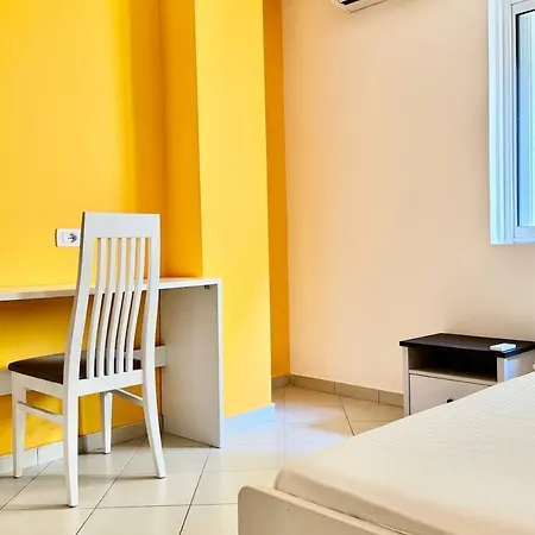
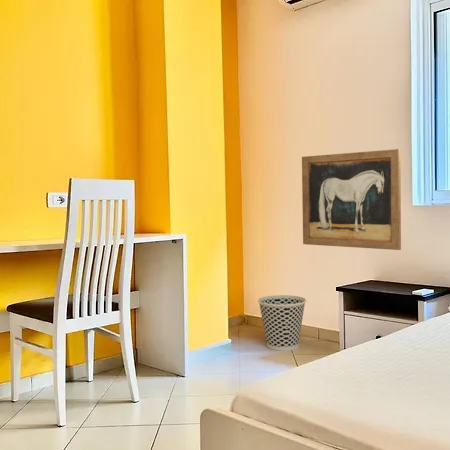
+ wastebasket (282, 322)
+ wall art (348, 200)
